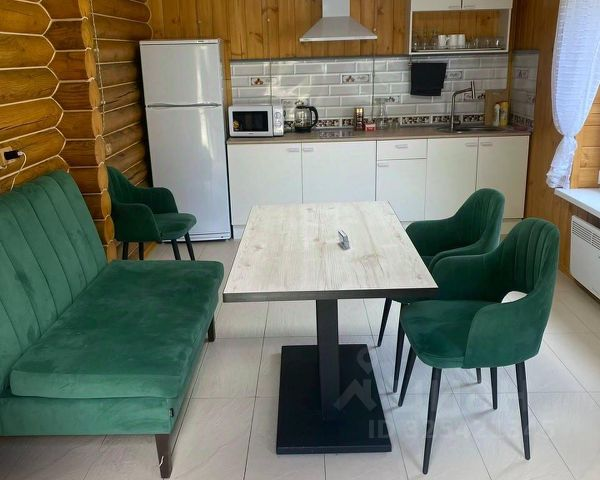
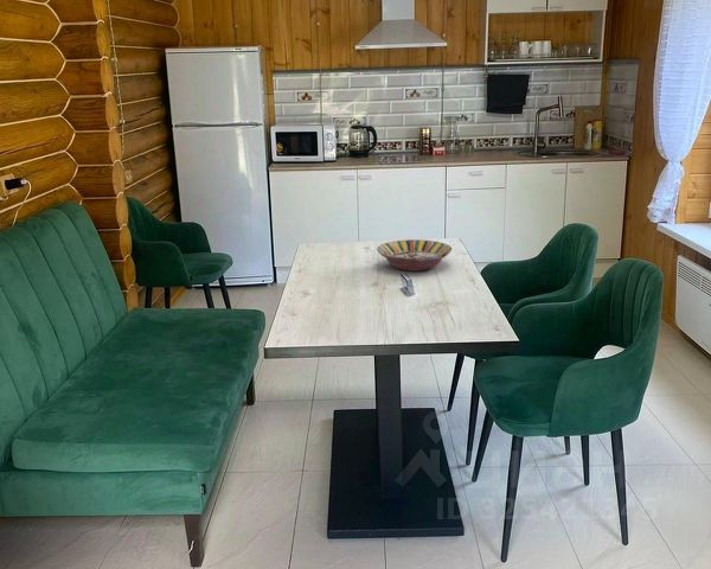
+ serving bowl (414, 257)
